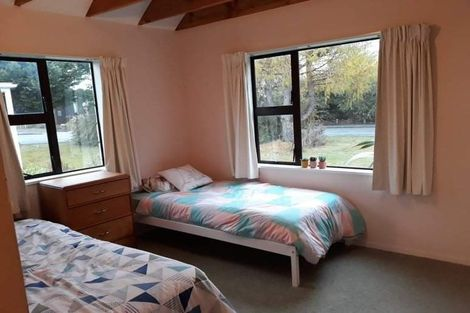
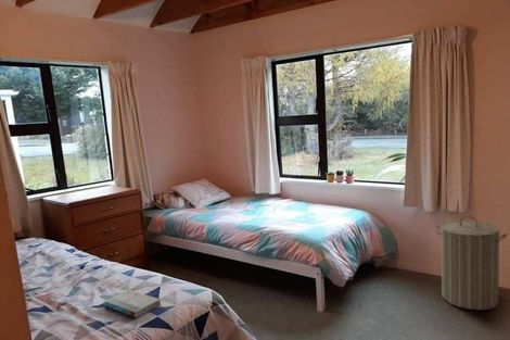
+ laundry hamper (469, 257)
+ book (131, 302)
